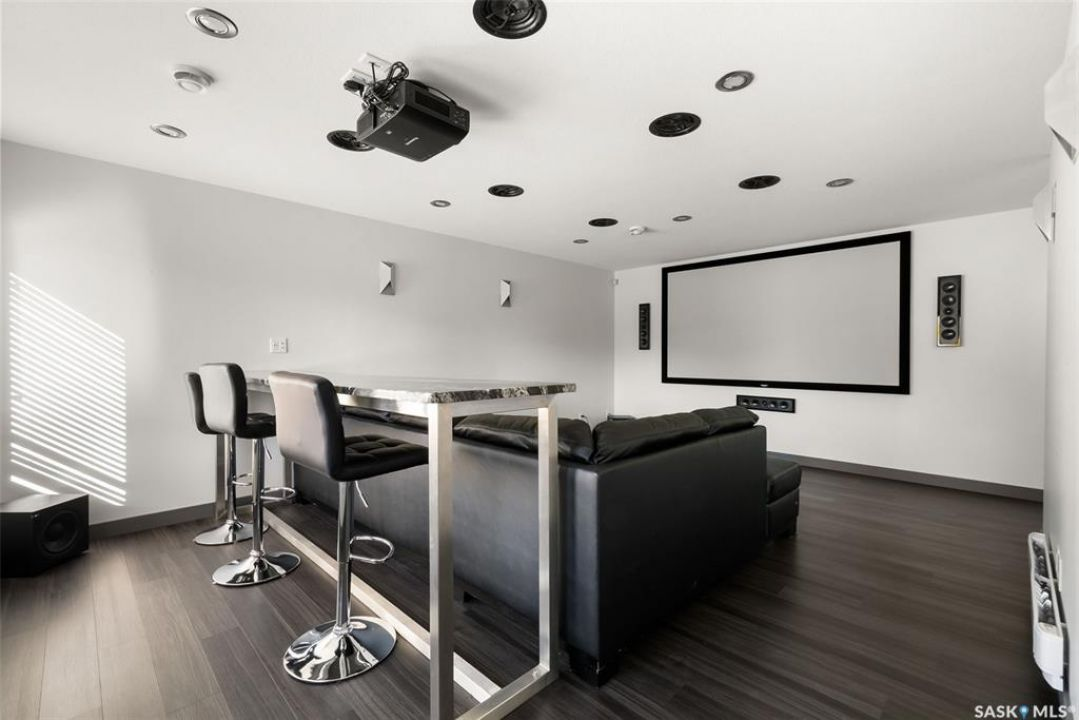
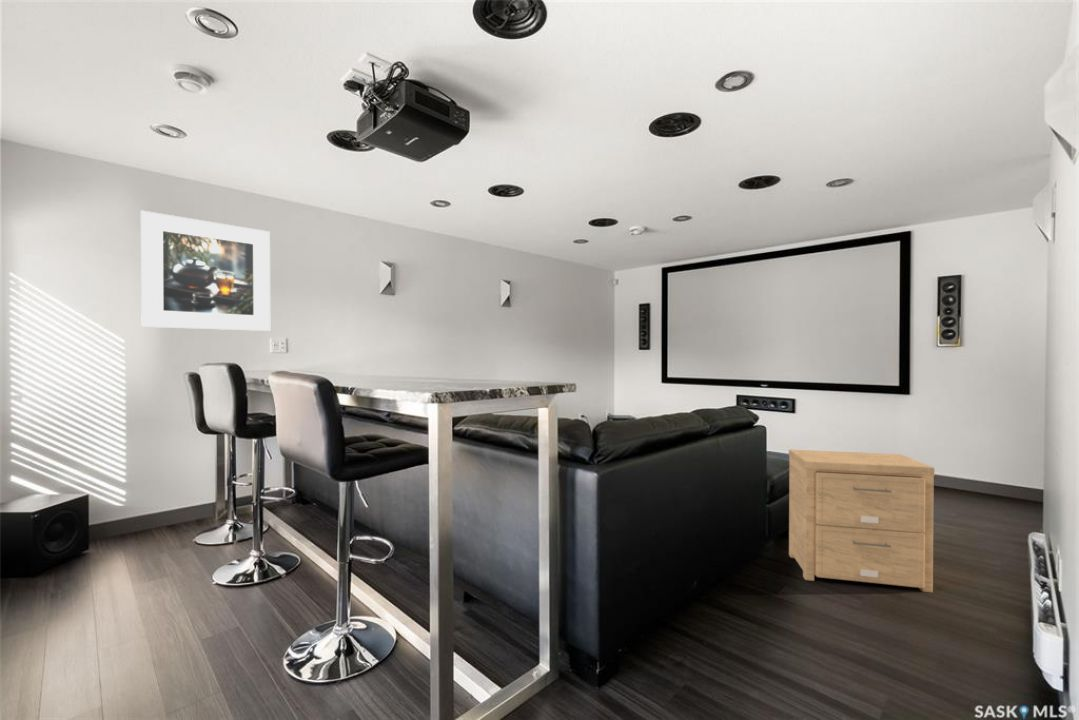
+ side table (856, 516)
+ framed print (210, 275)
